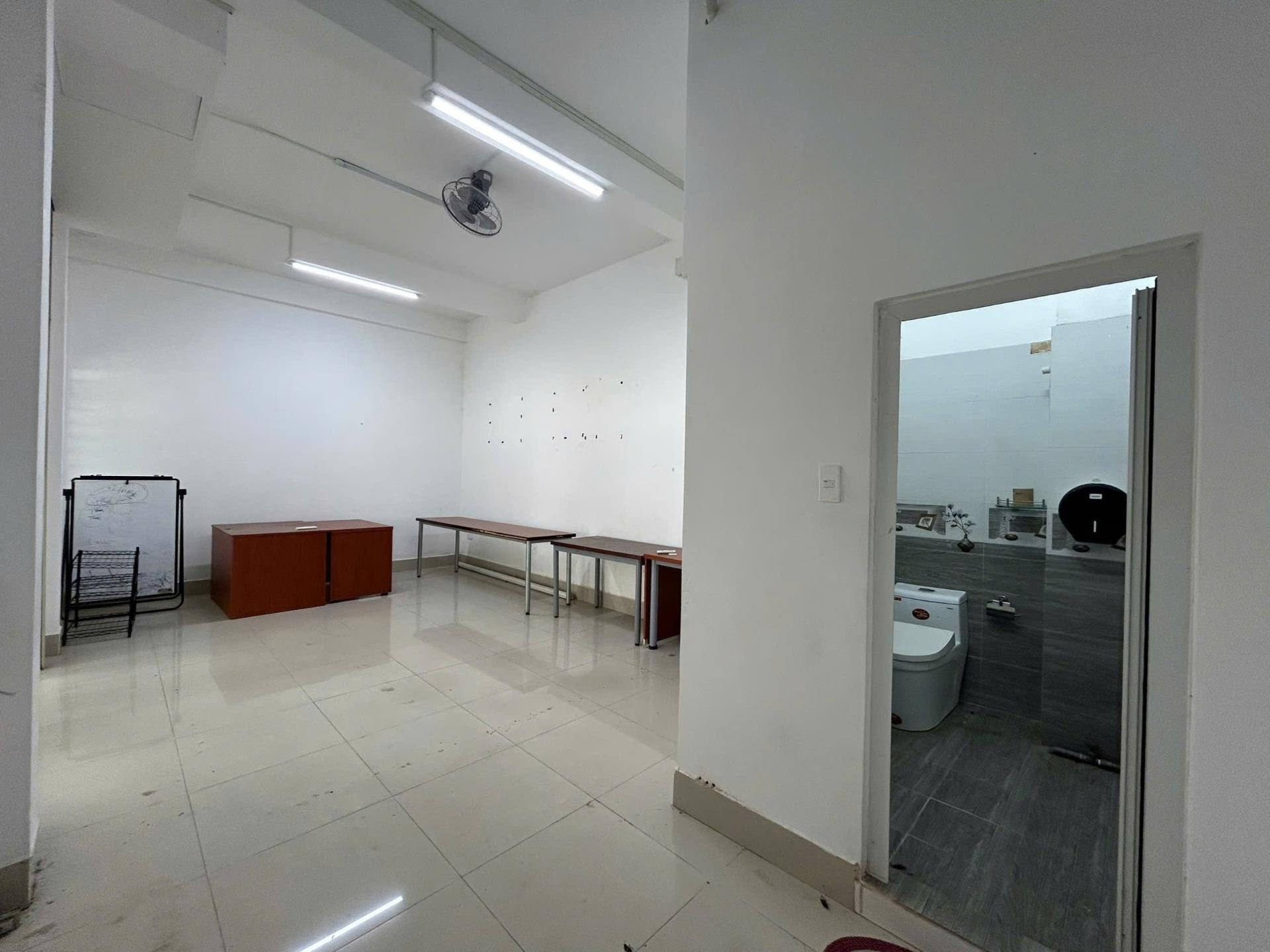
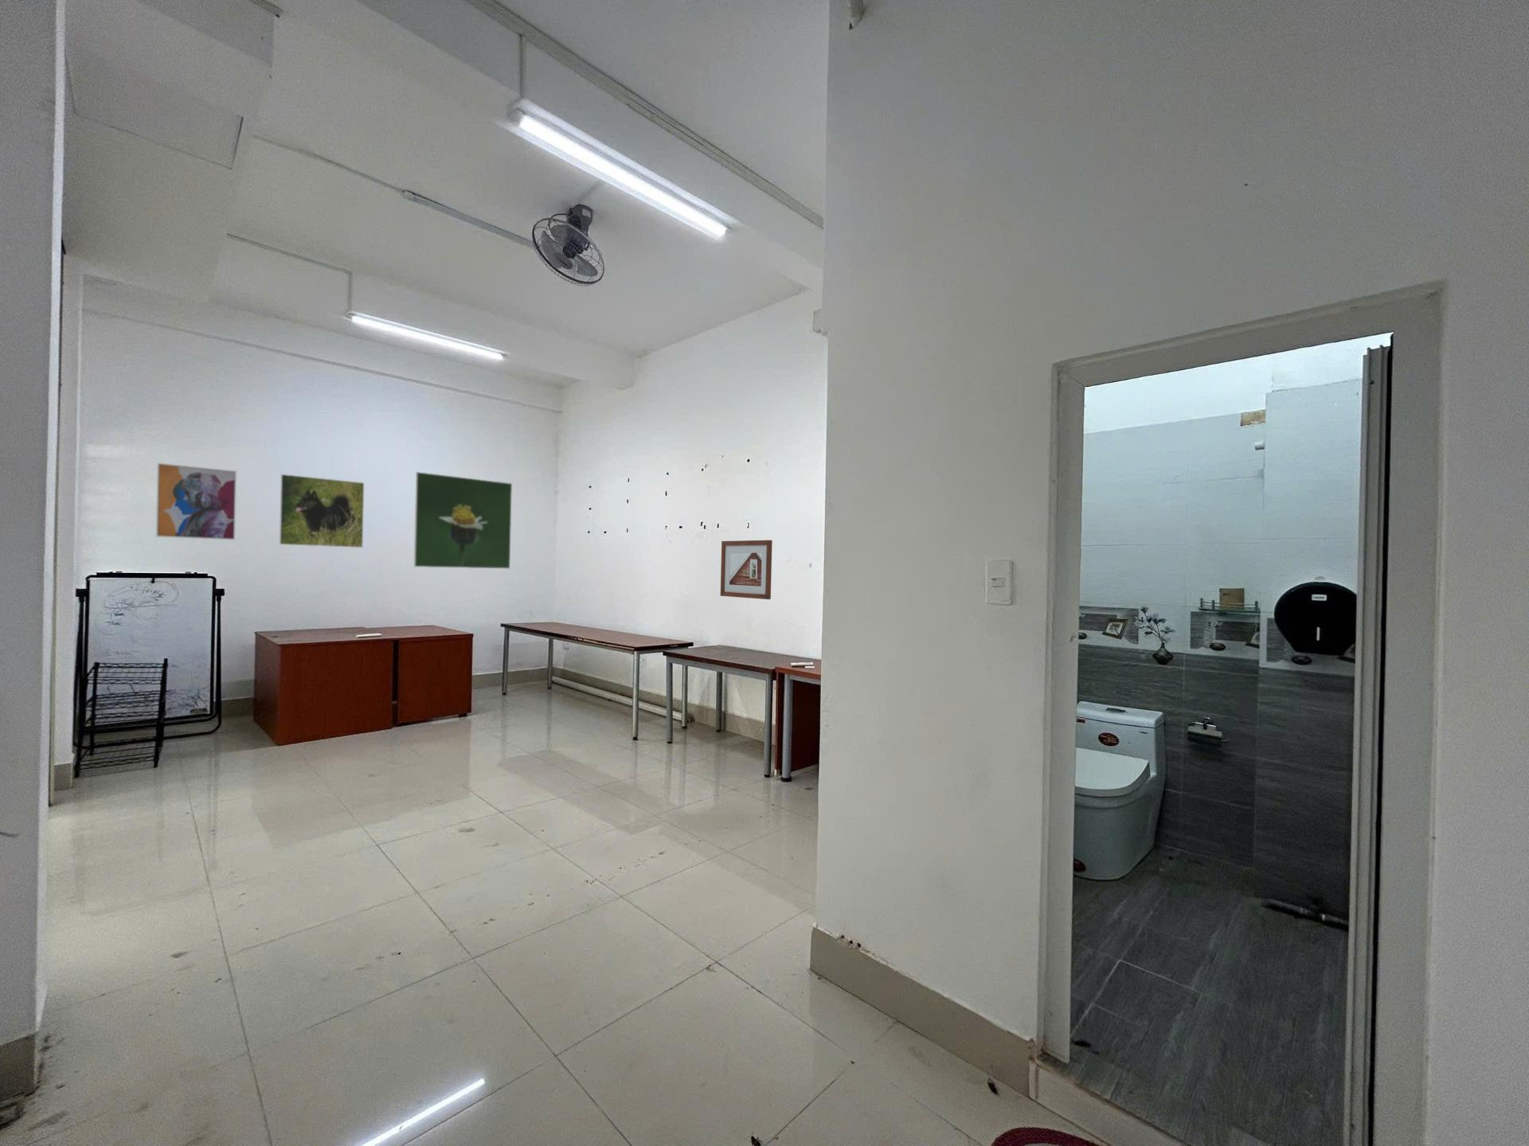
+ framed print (324, 512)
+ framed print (465, 522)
+ wall art (196, 502)
+ picture frame (744, 569)
